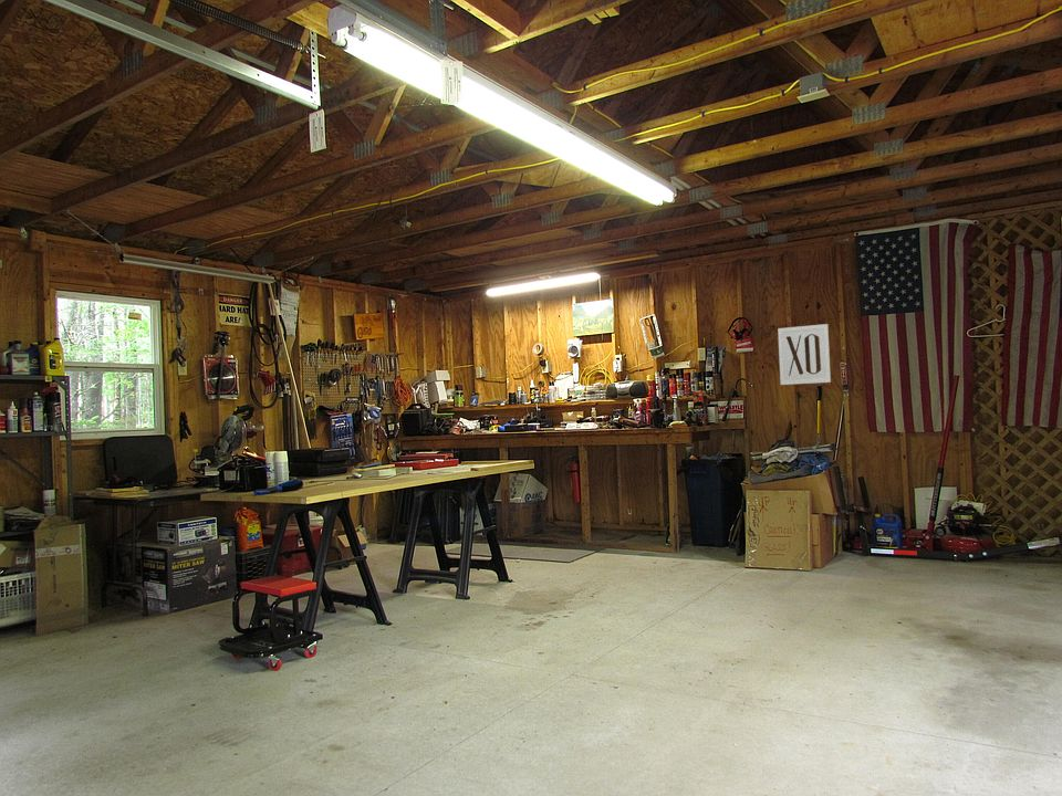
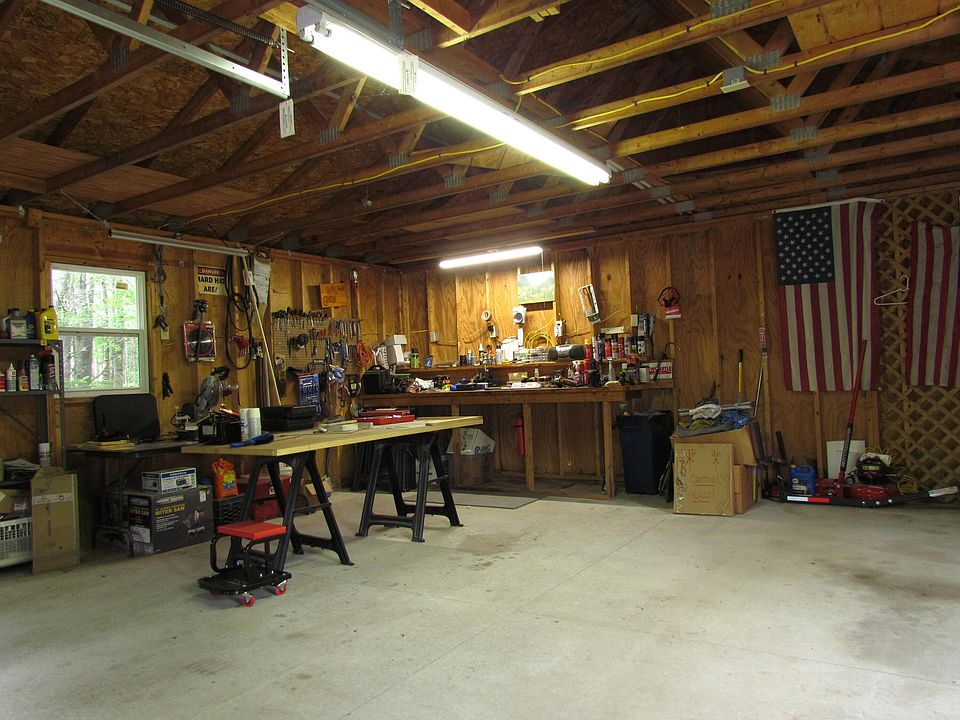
- wall art (803, 355)
